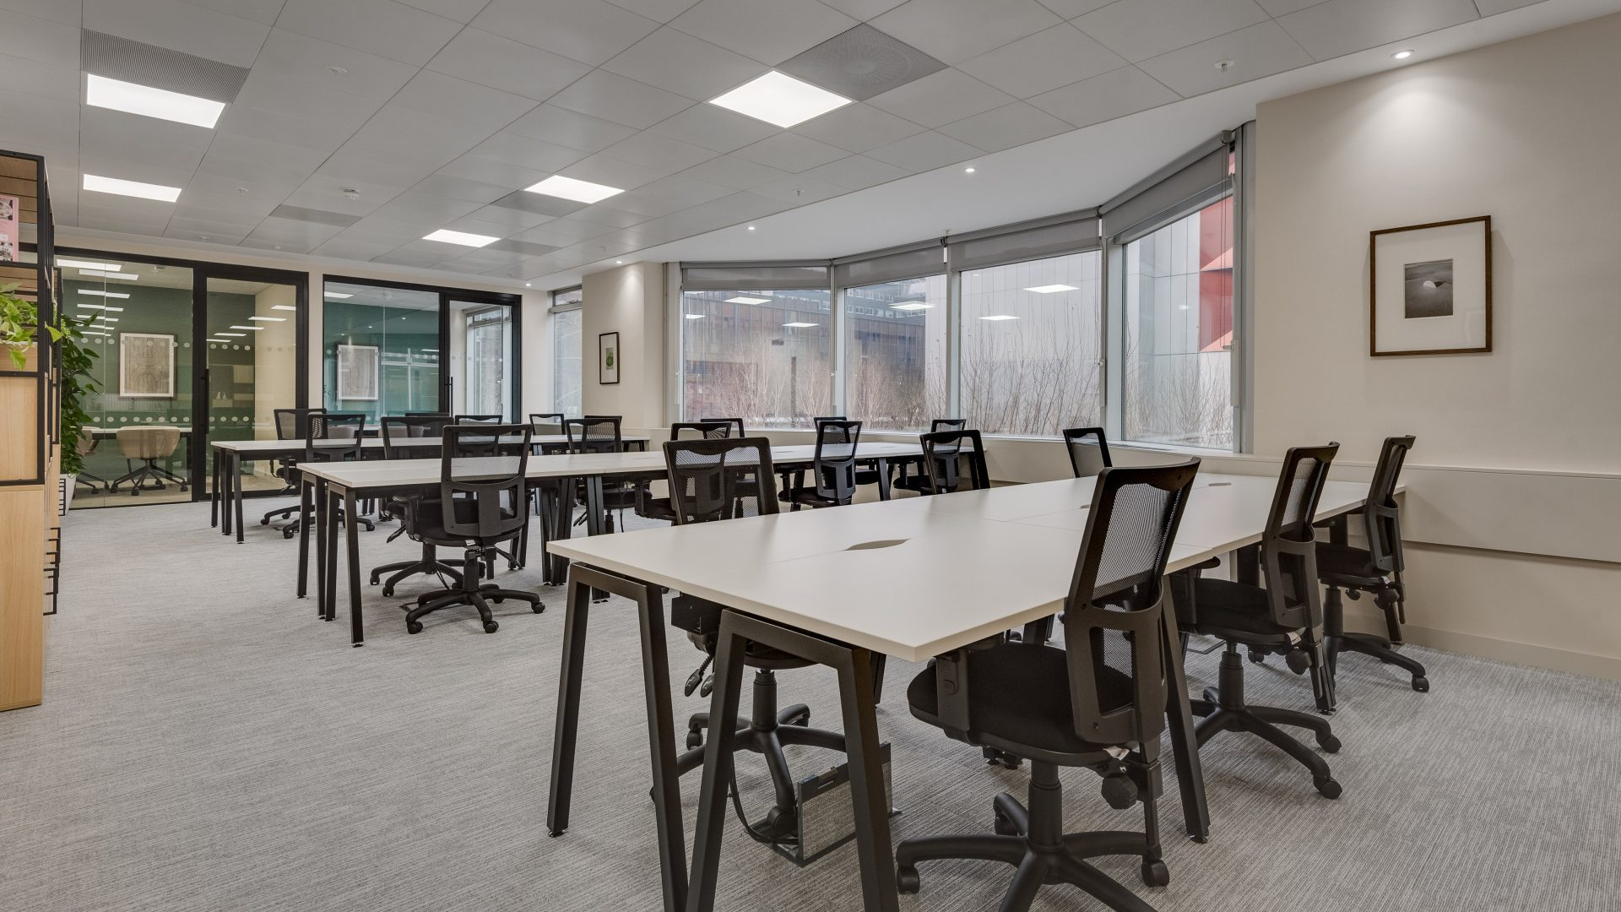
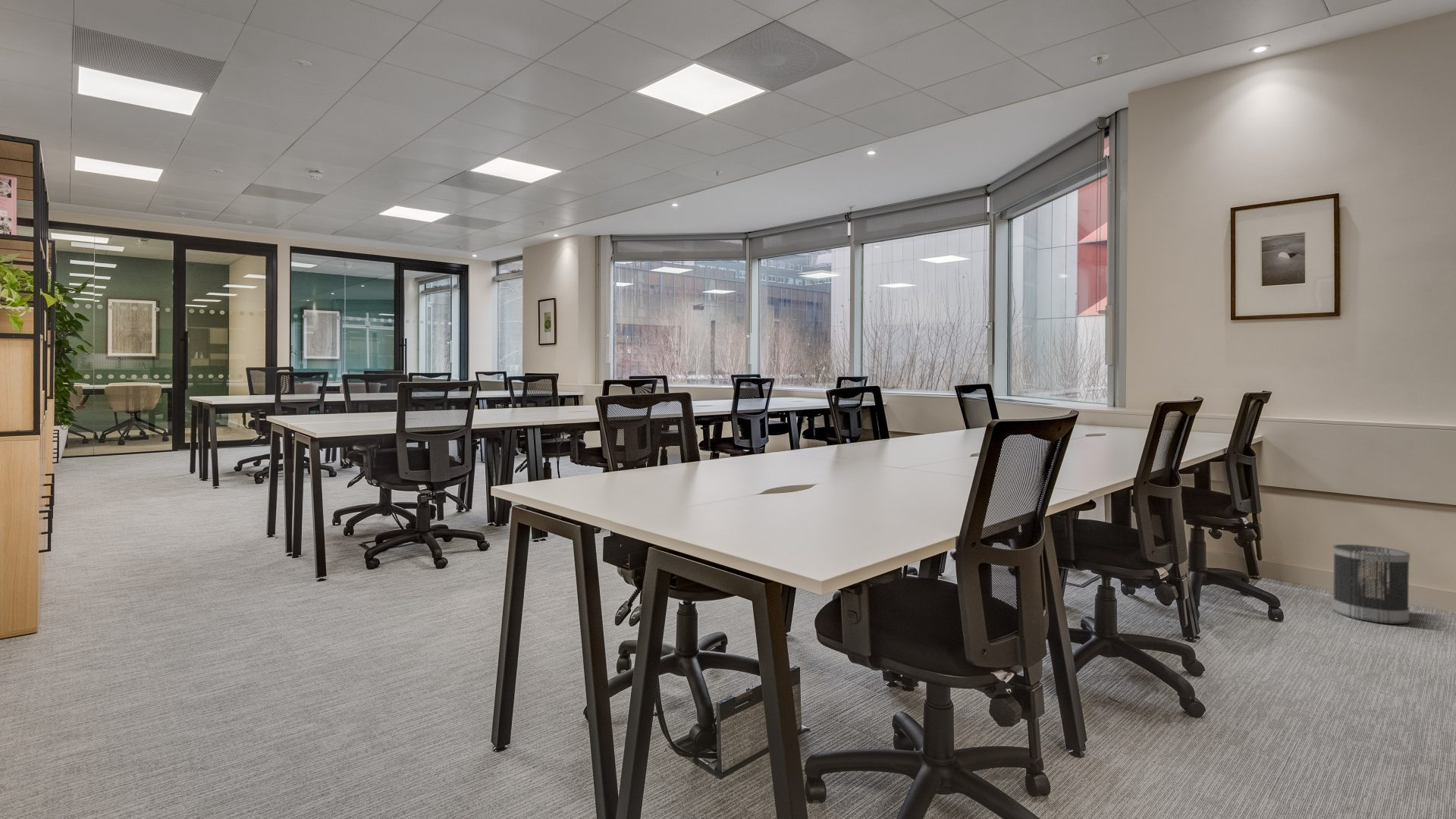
+ wastebasket (1370, 582)
